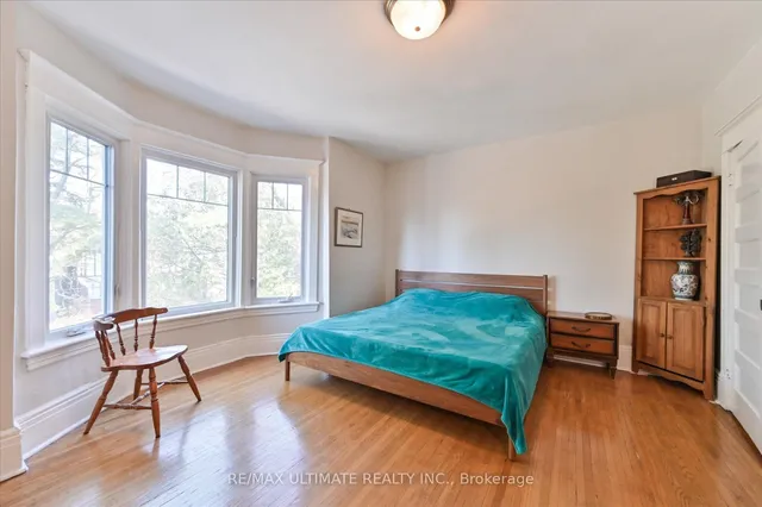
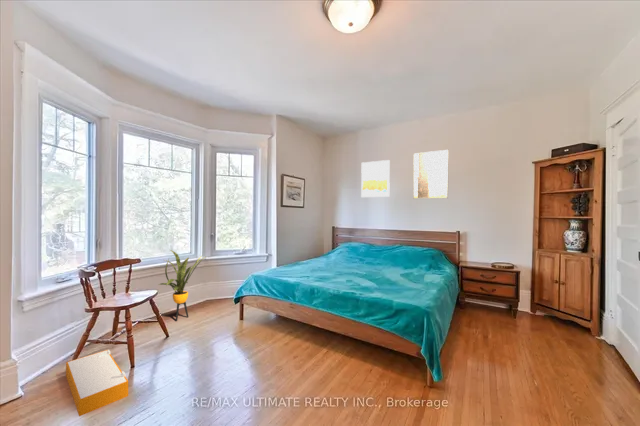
+ wall art (375, 179)
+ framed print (430, 175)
+ storage bin (95, 377)
+ house plant (182, 284)
